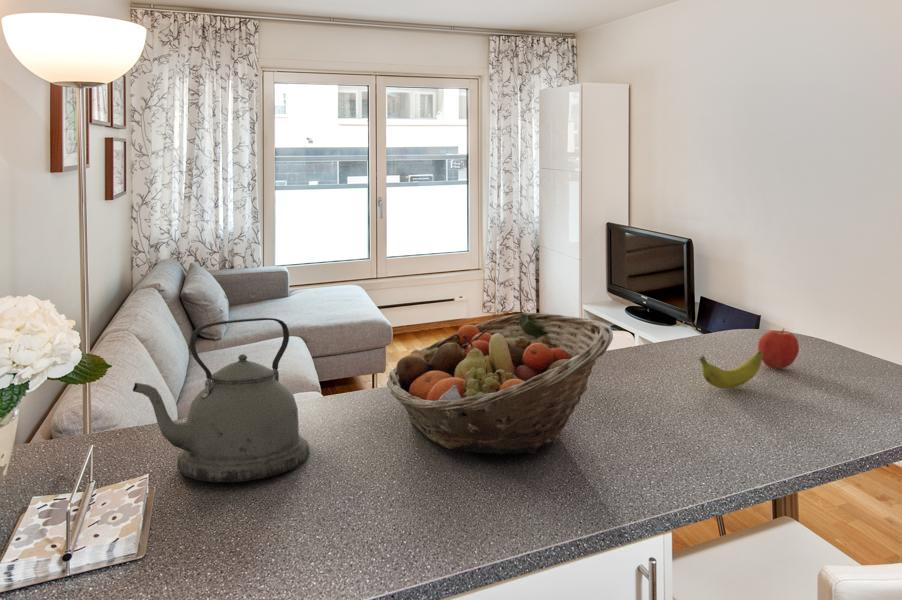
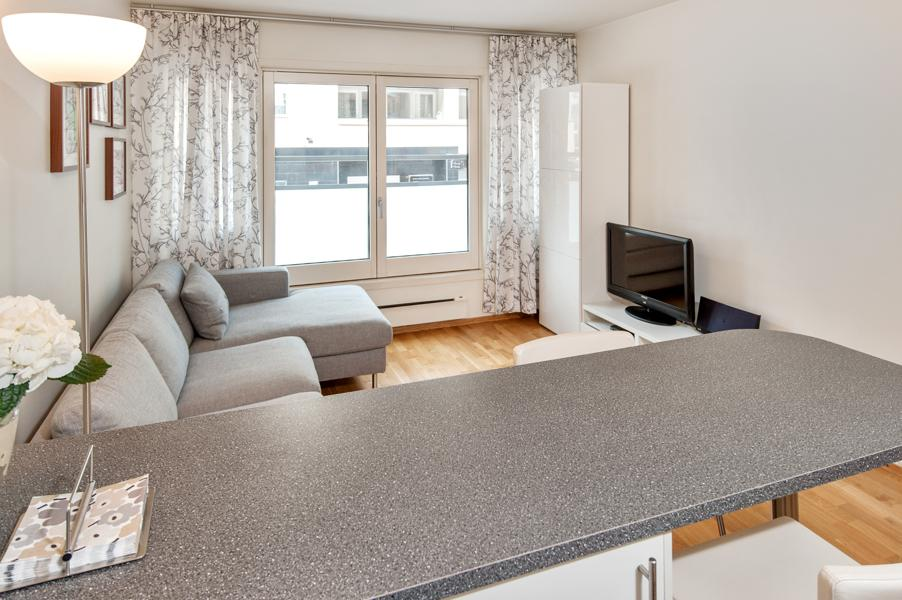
- fruit basket (494, 373)
- apple (778, 347)
- kettle (237, 392)
- banana (731, 370)
